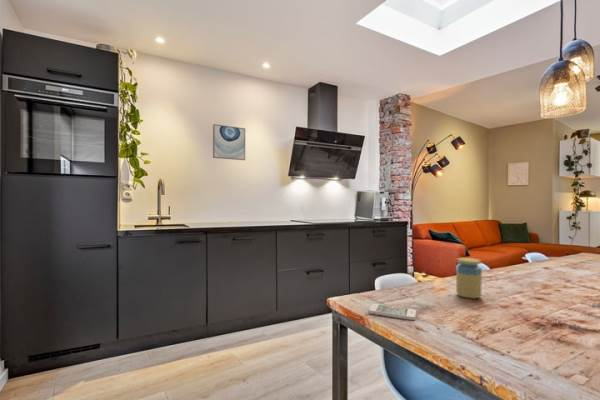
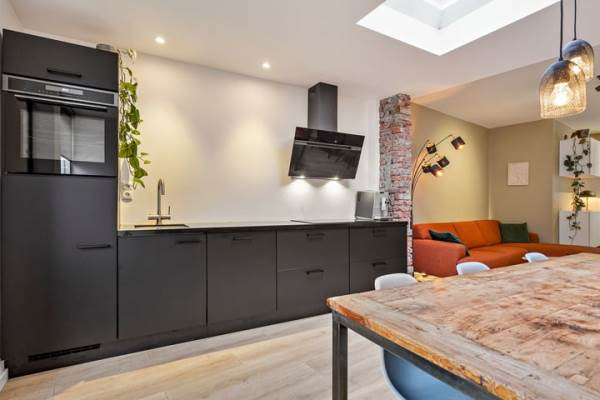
- jar (468, 277)
- smartphone (392, 311)
- wall art (229, 142)
